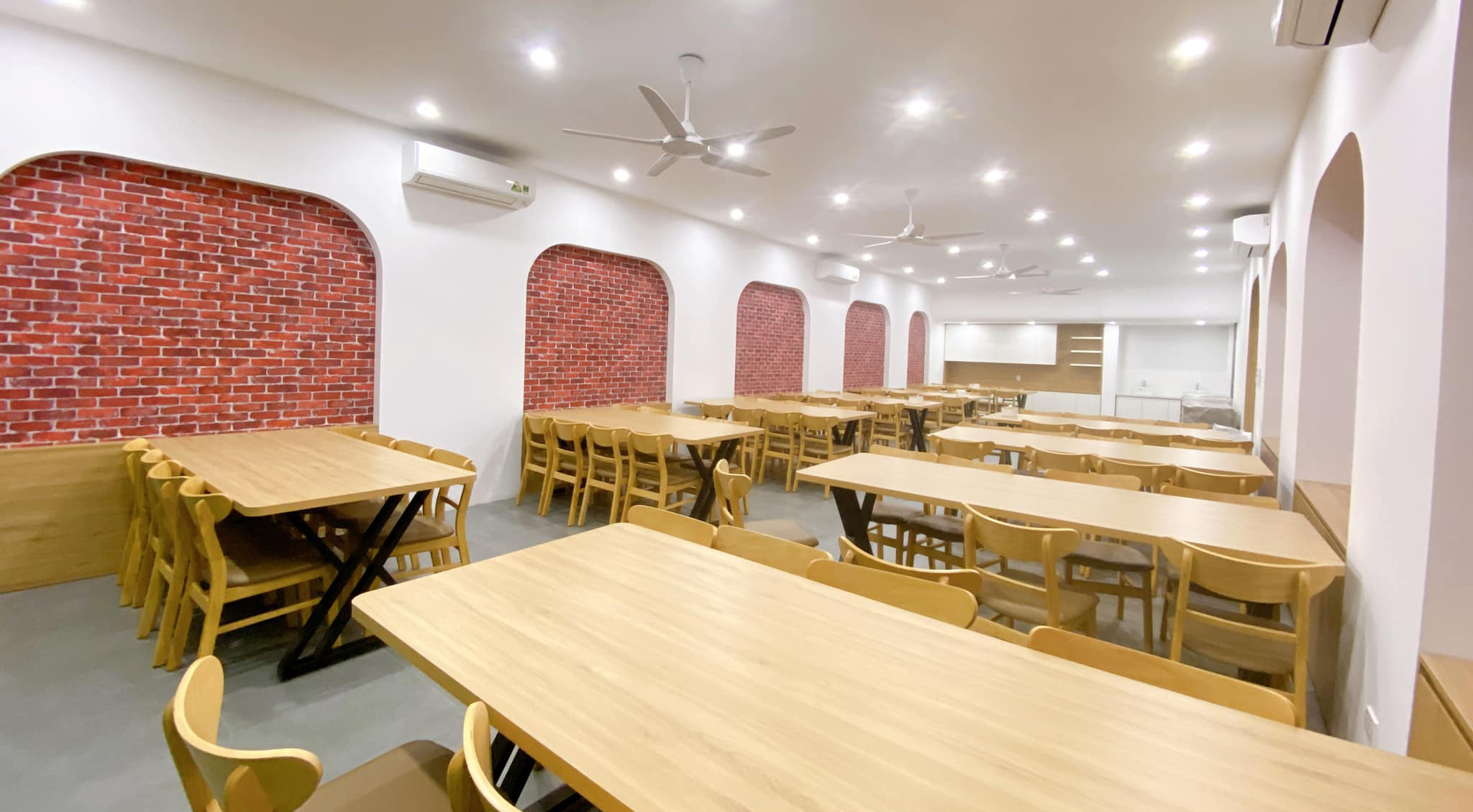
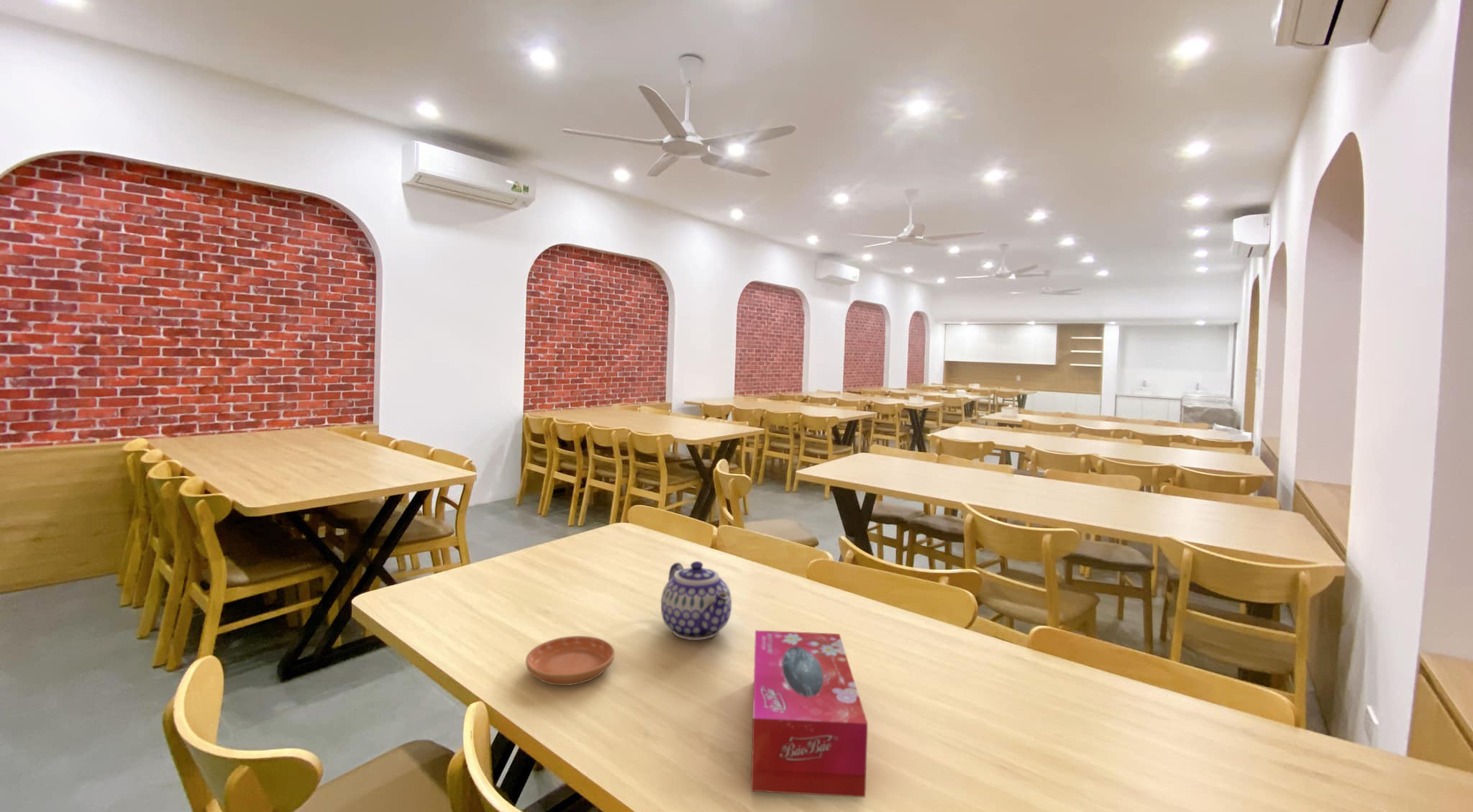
+ tissue box (801, 701)
+ teapot (696, 596)
+ saucer (570, 661)
